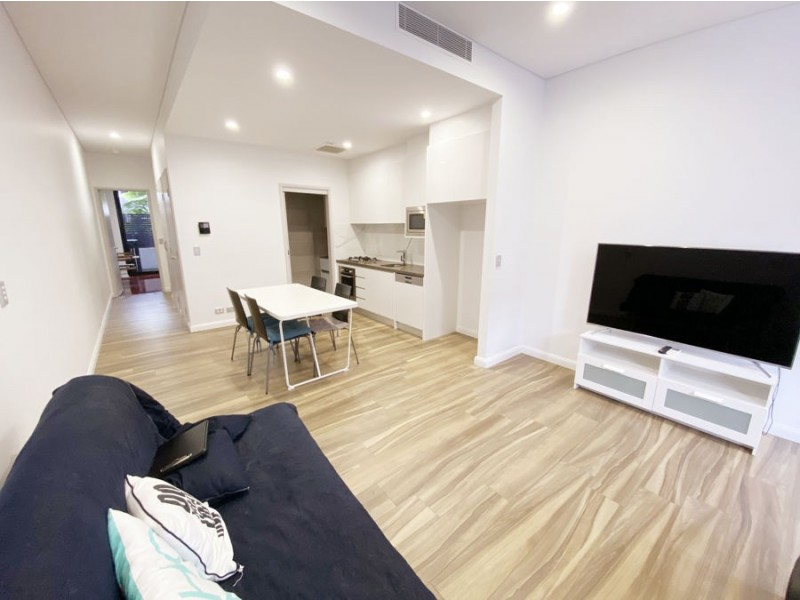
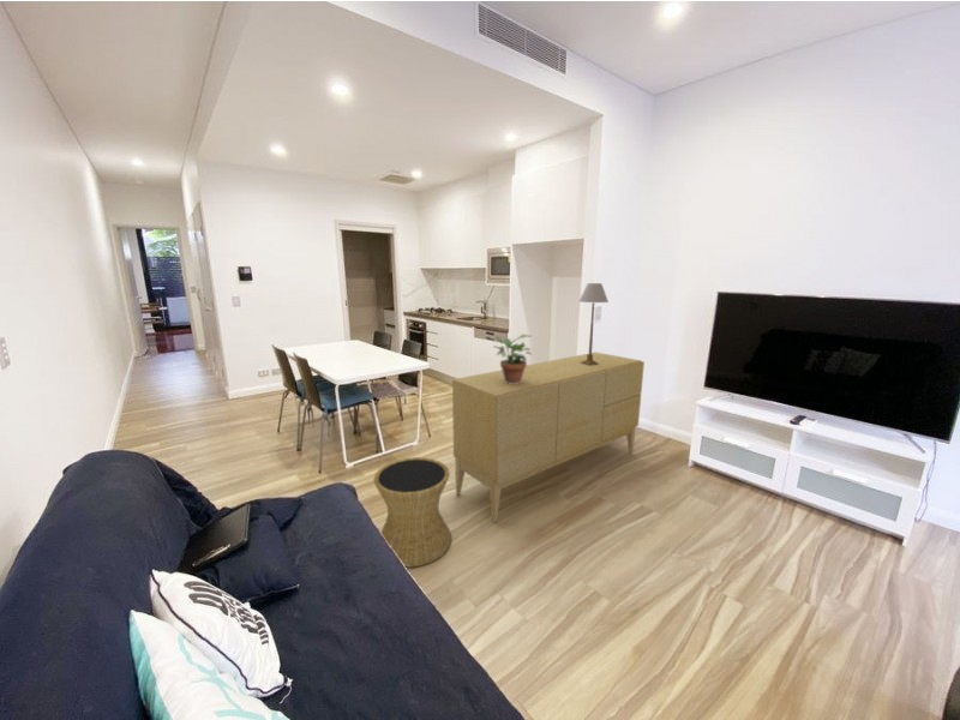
+ potted plant (508, 358)
+ sideboard (554, 421)
+ side table (413, 508)
+ table lamp (592, 324)
